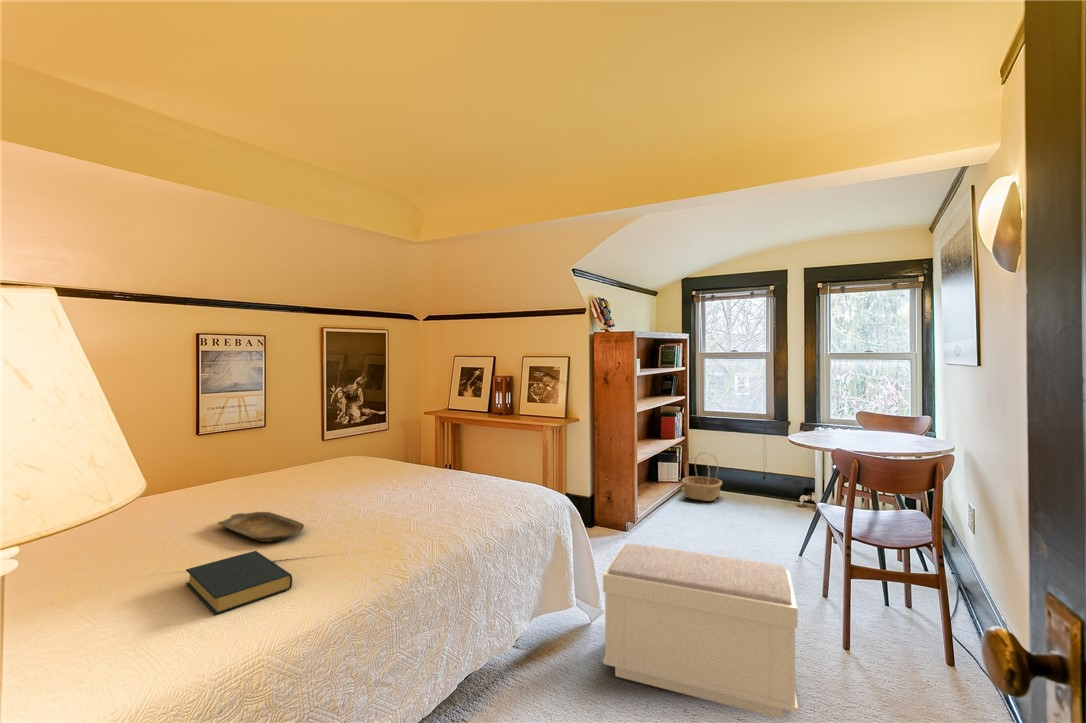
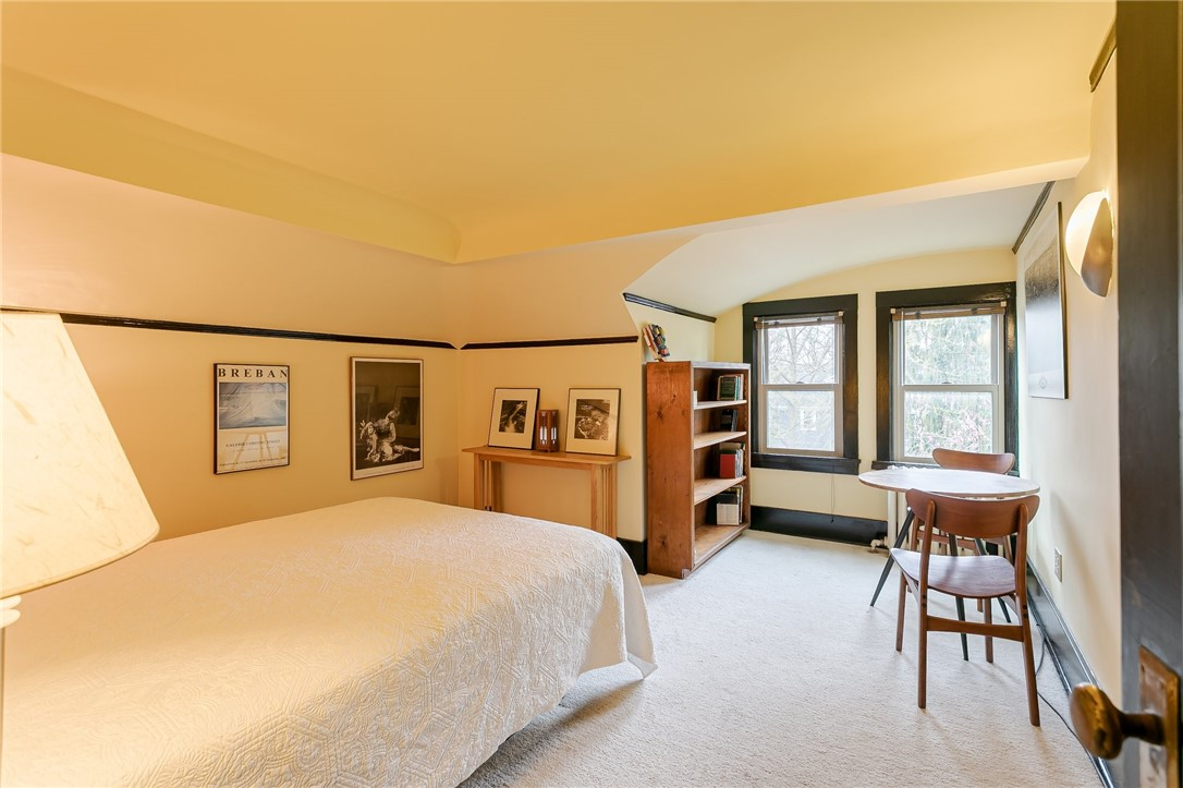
- hardback book (238, 578)
- bench (697, 618)
- serving tray (262, 527)
- basket (701, 477)
